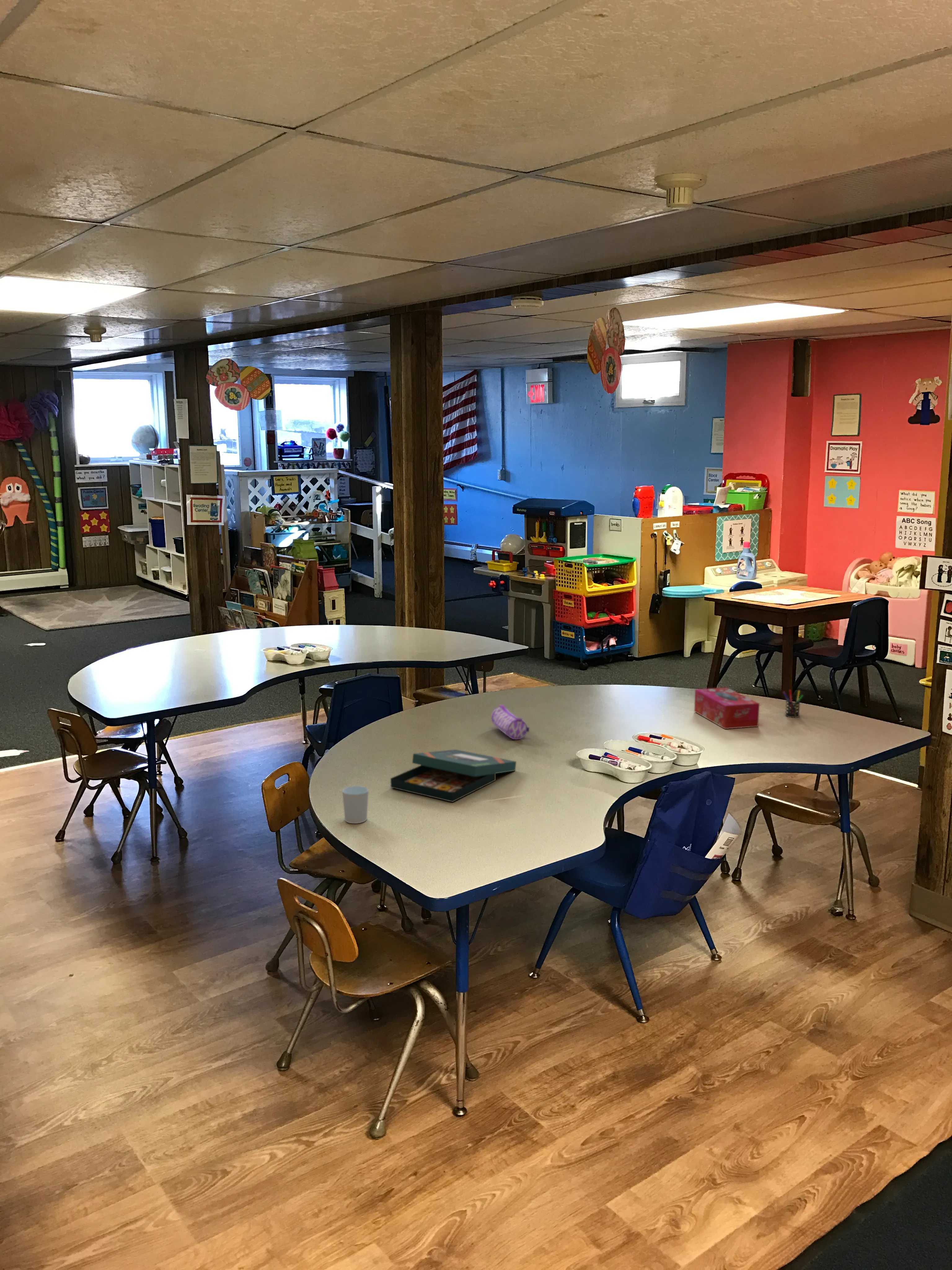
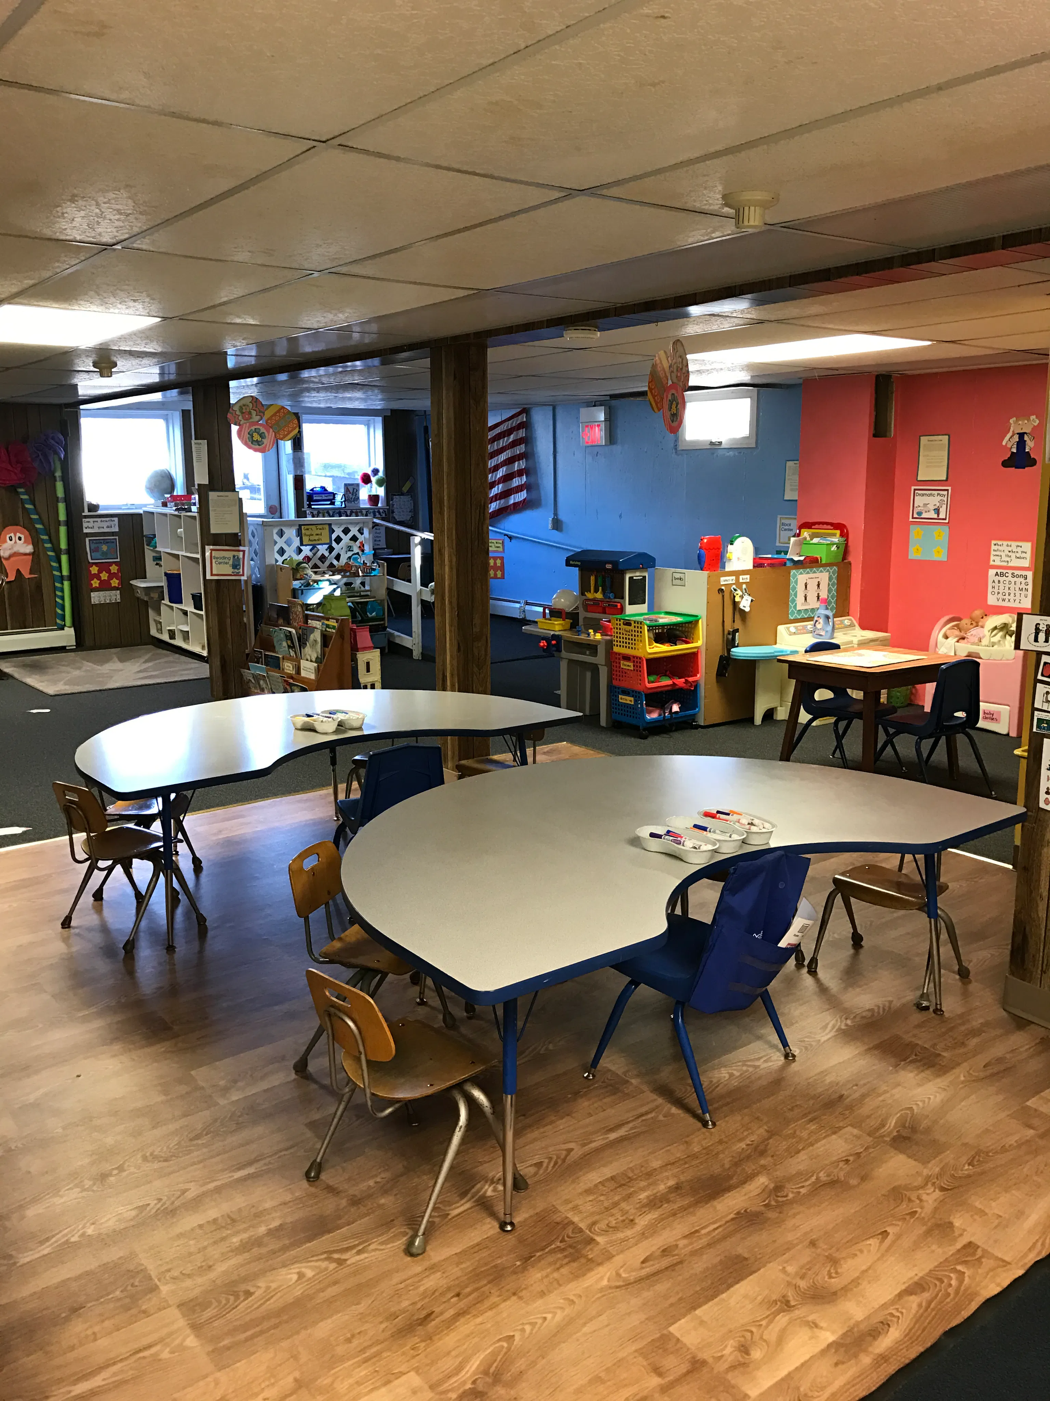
- board game (455, 767)
- pencil case (509, 722)
- pen holder (794, 703)
- cup (356, 805)
- tissue box (726, 707)
